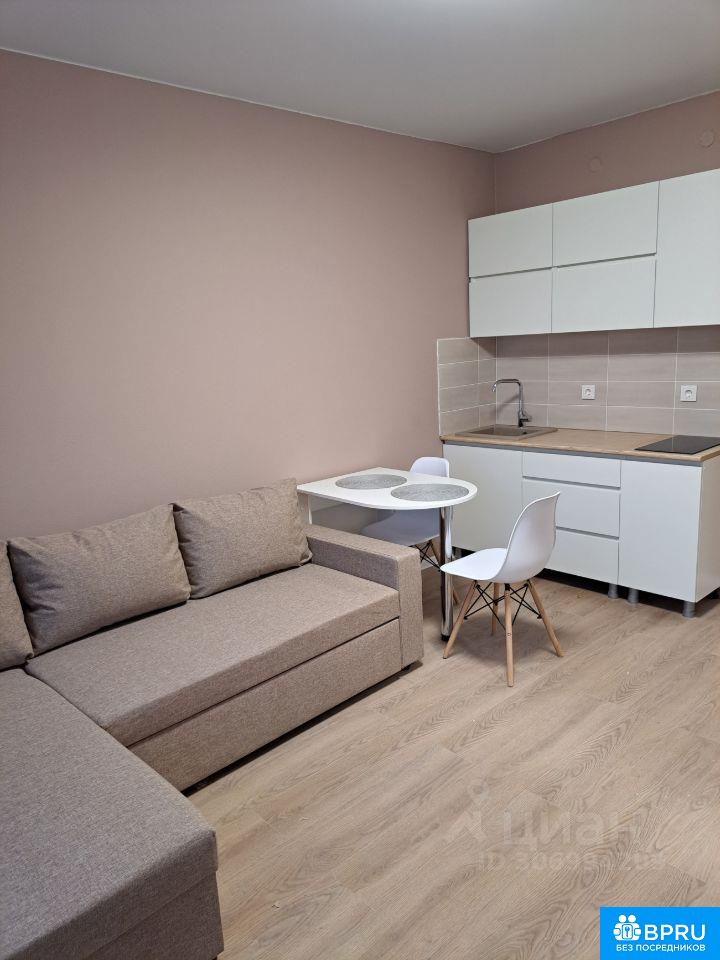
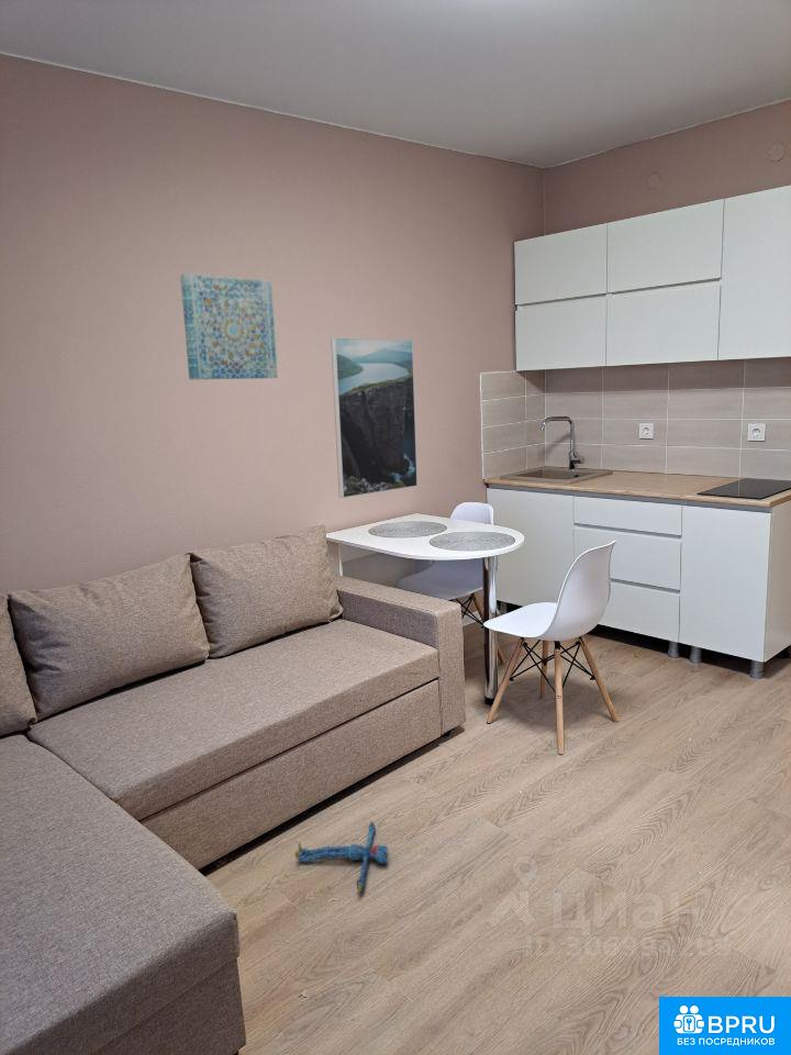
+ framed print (377, 417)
+ wall art (231, 329)
+ plush toy (343, 852)
